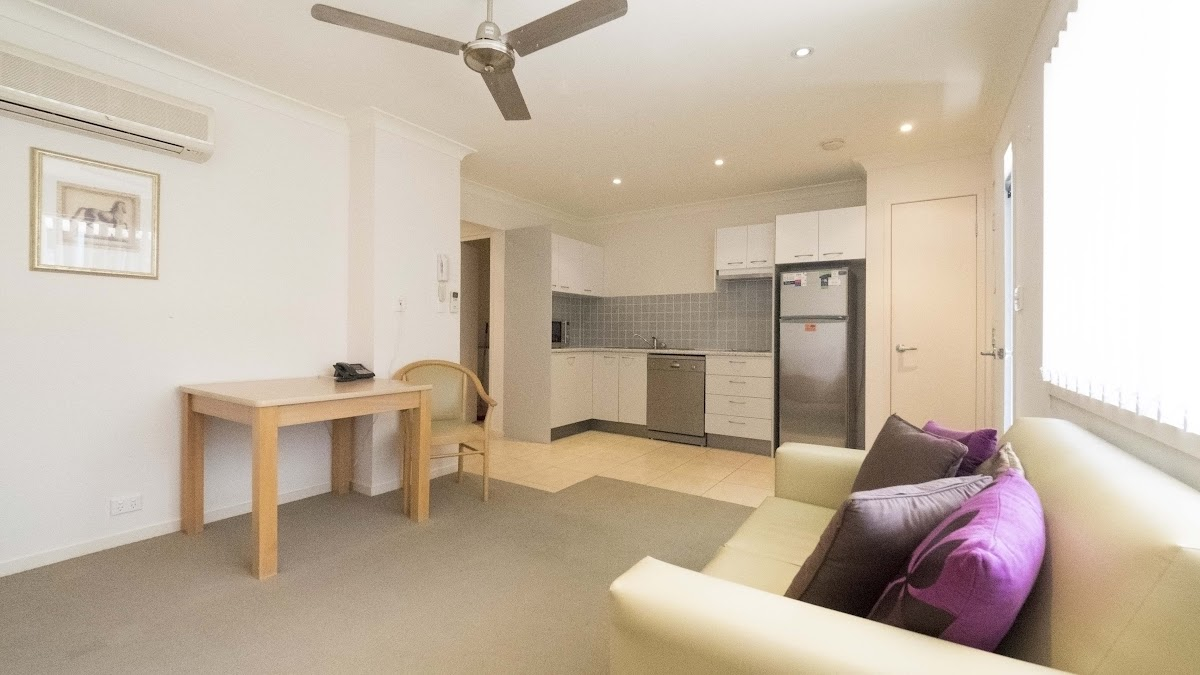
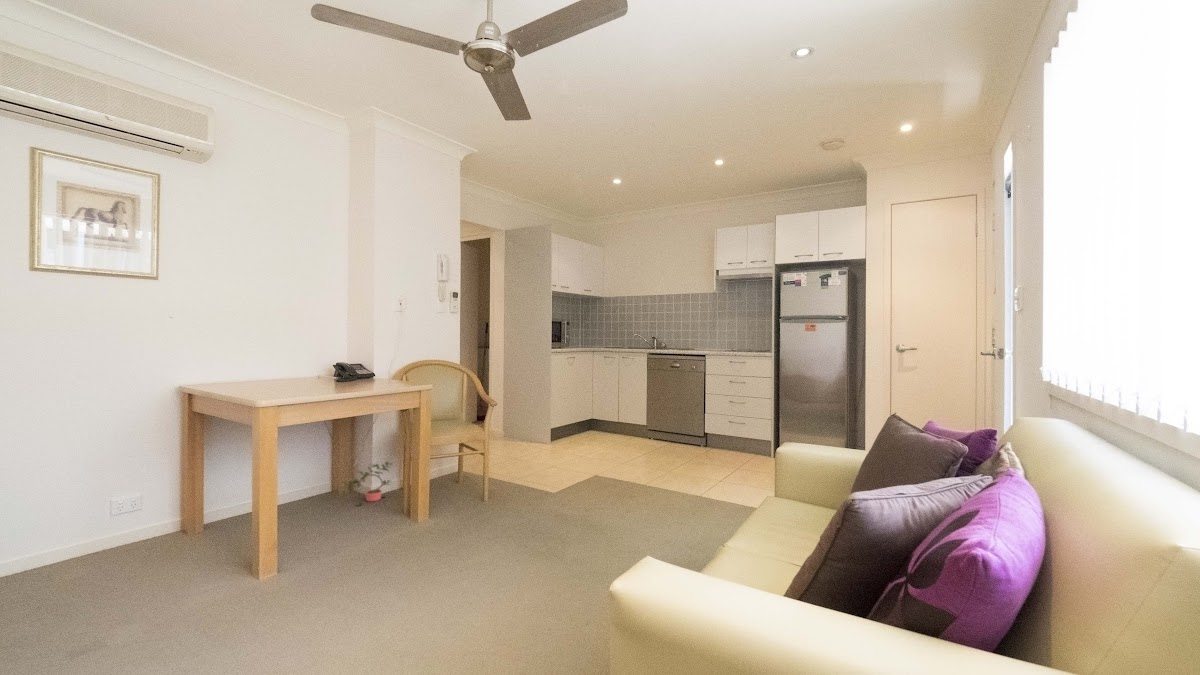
+ potted plant (364, 481)
